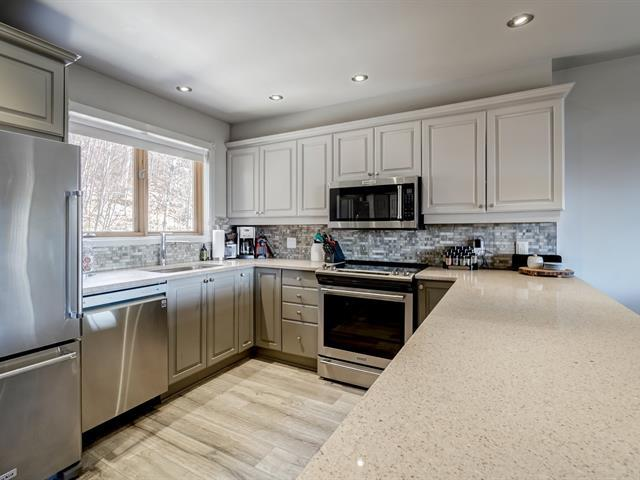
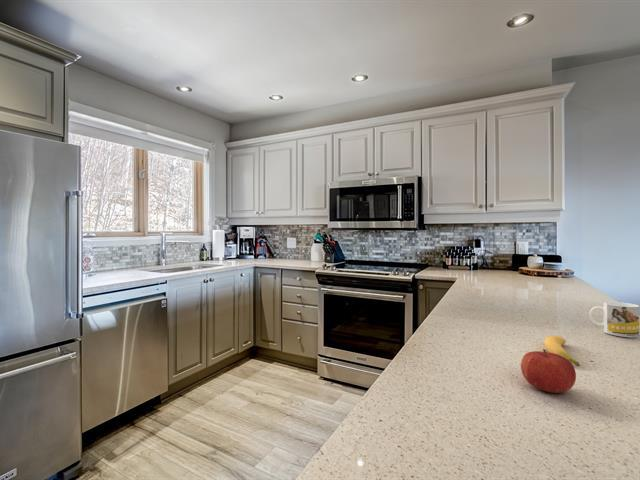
+ fruit (547, 369)
+ banana (561, 346)
+ mug (613, 317)
